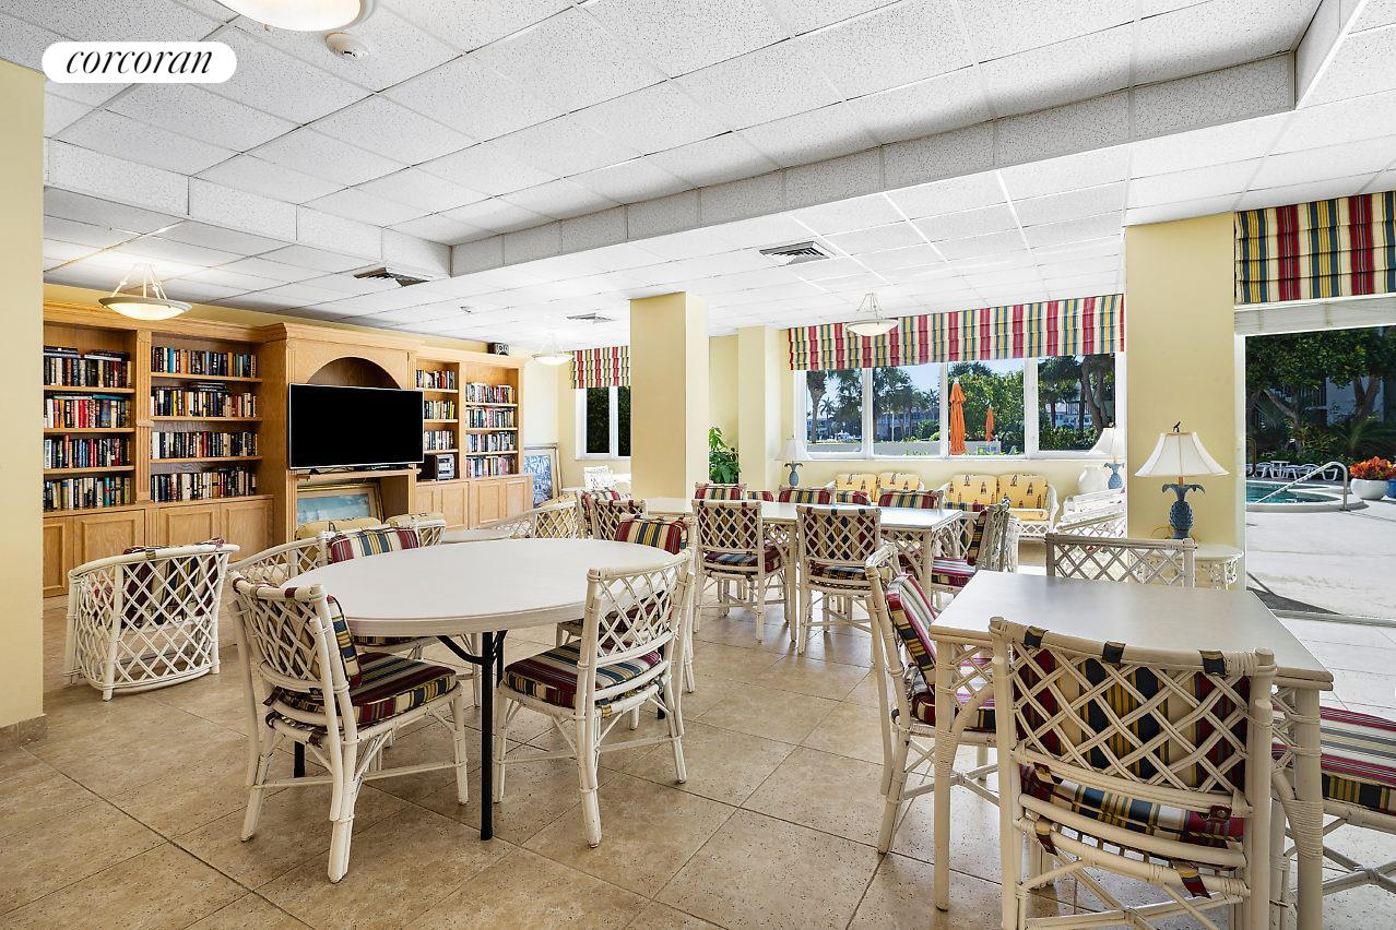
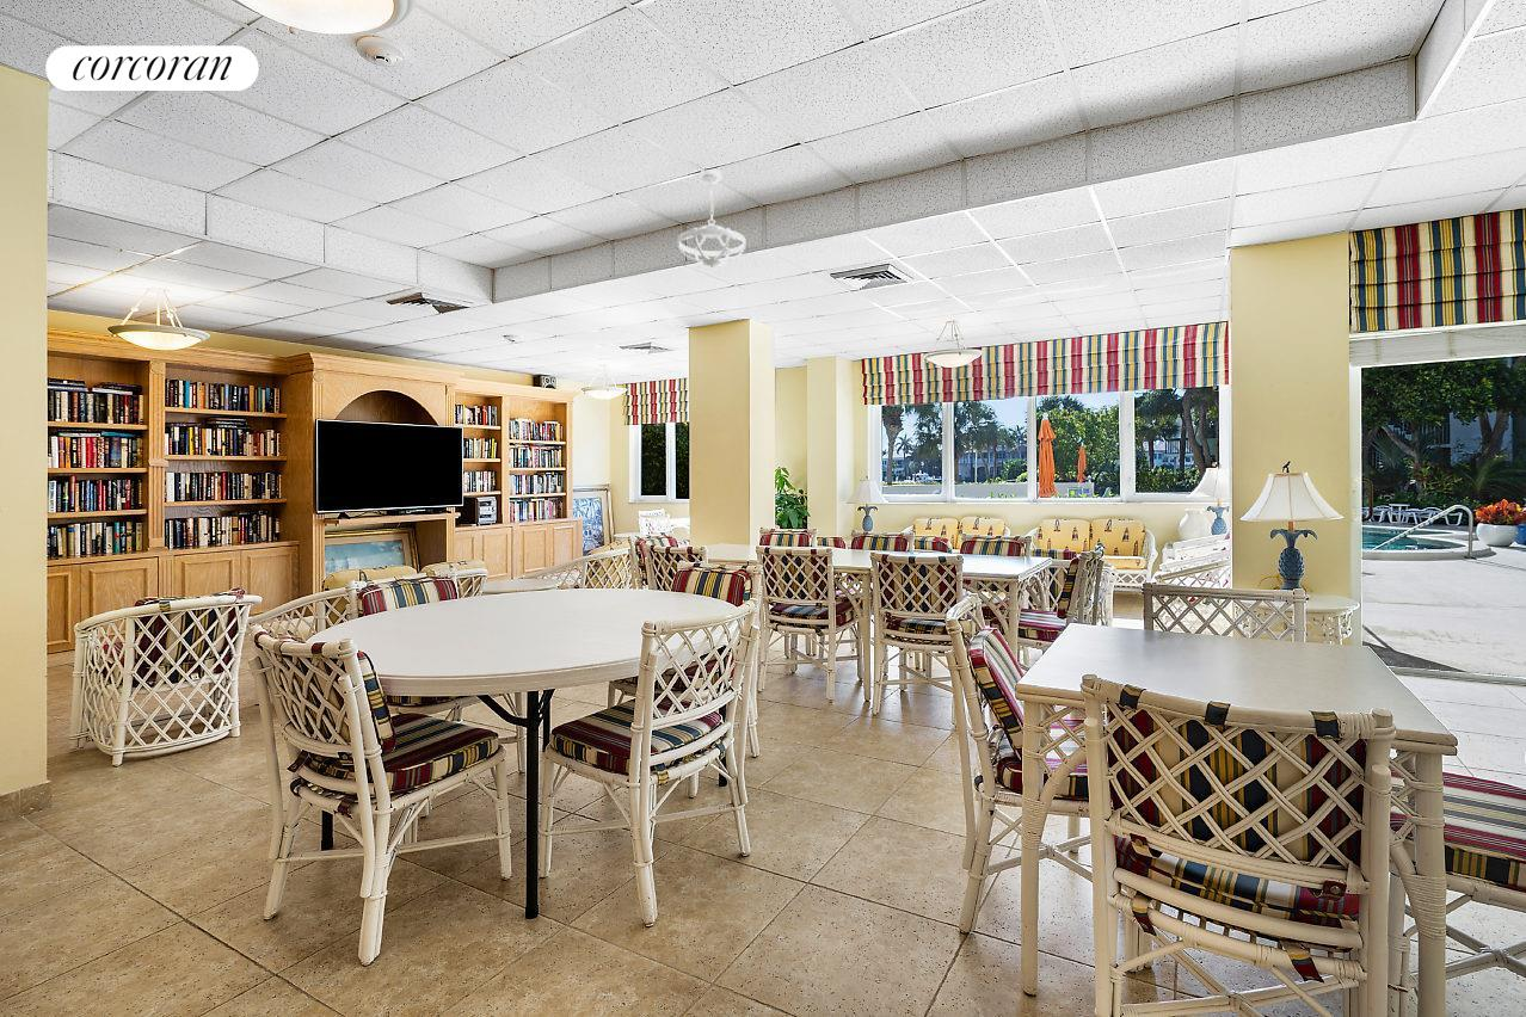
+ ceiling light fixture (712, 220)
